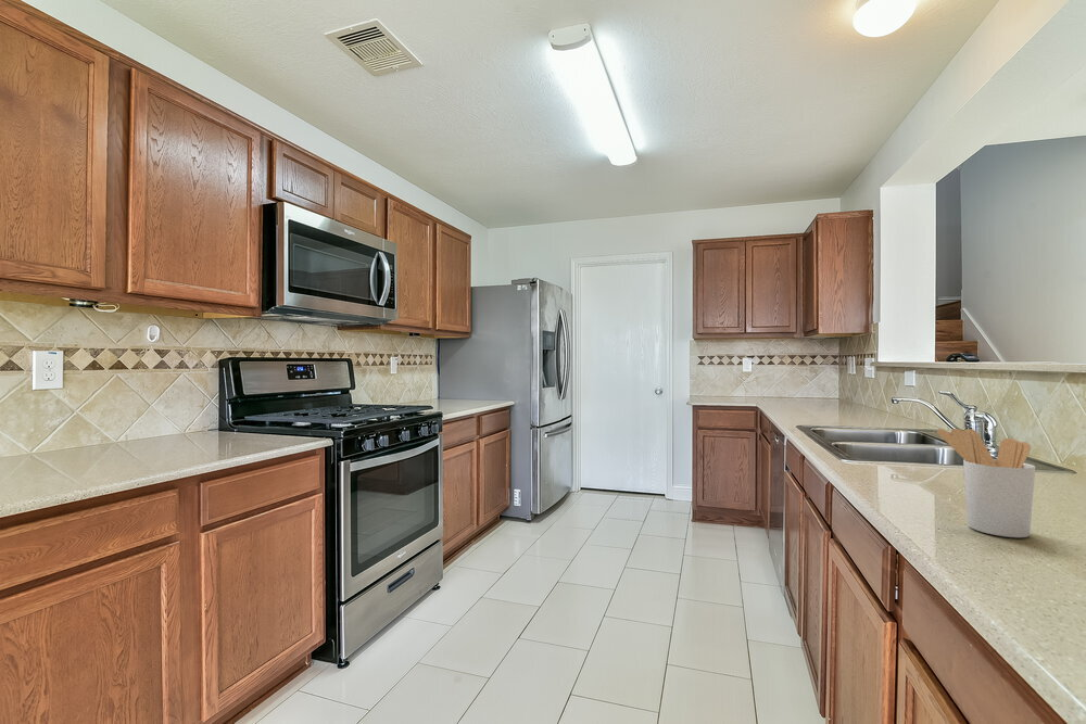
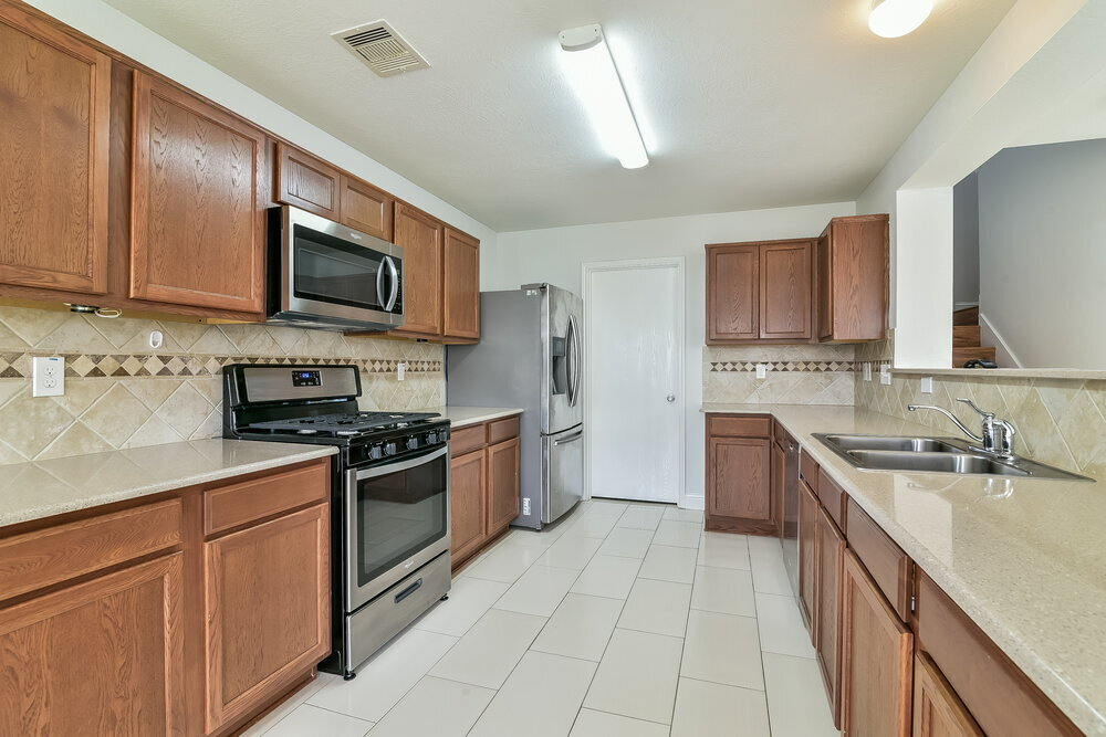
- utensil holder (984, 477)
